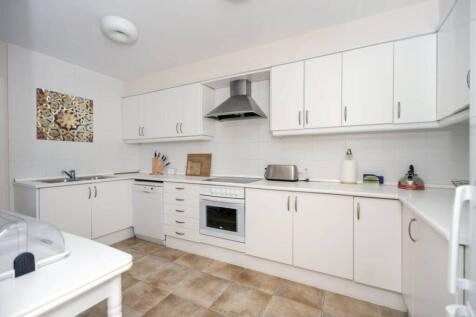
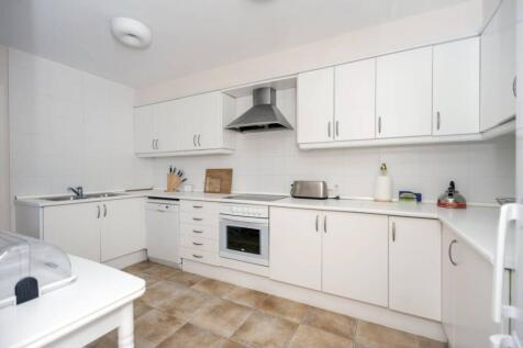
- wall art (67, 118)
